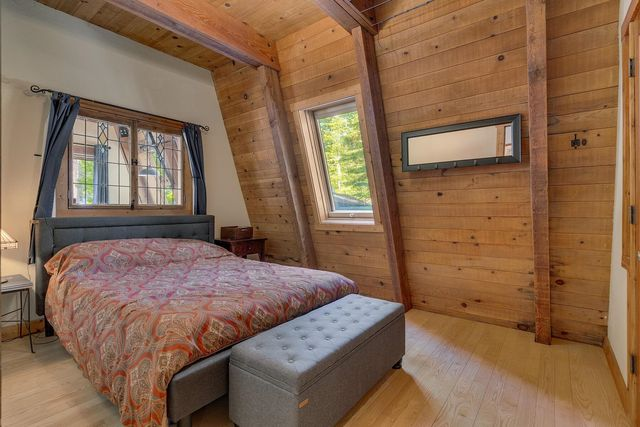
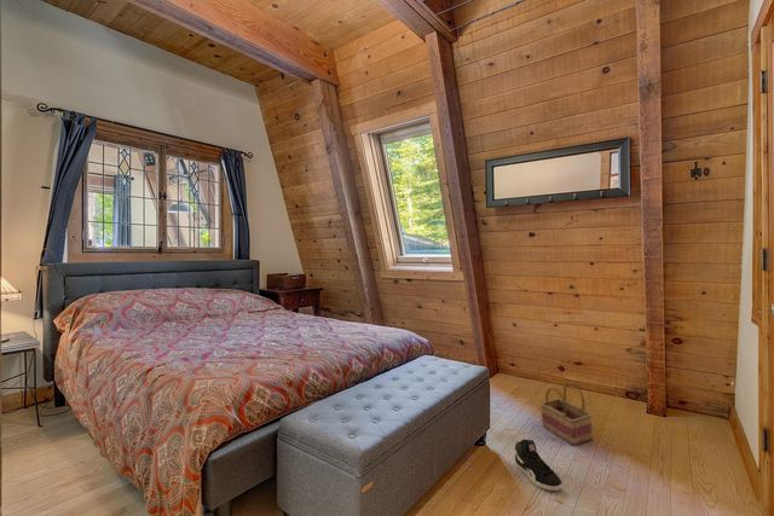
+ sneaker (535, 460)
+ basket (565, 408)
